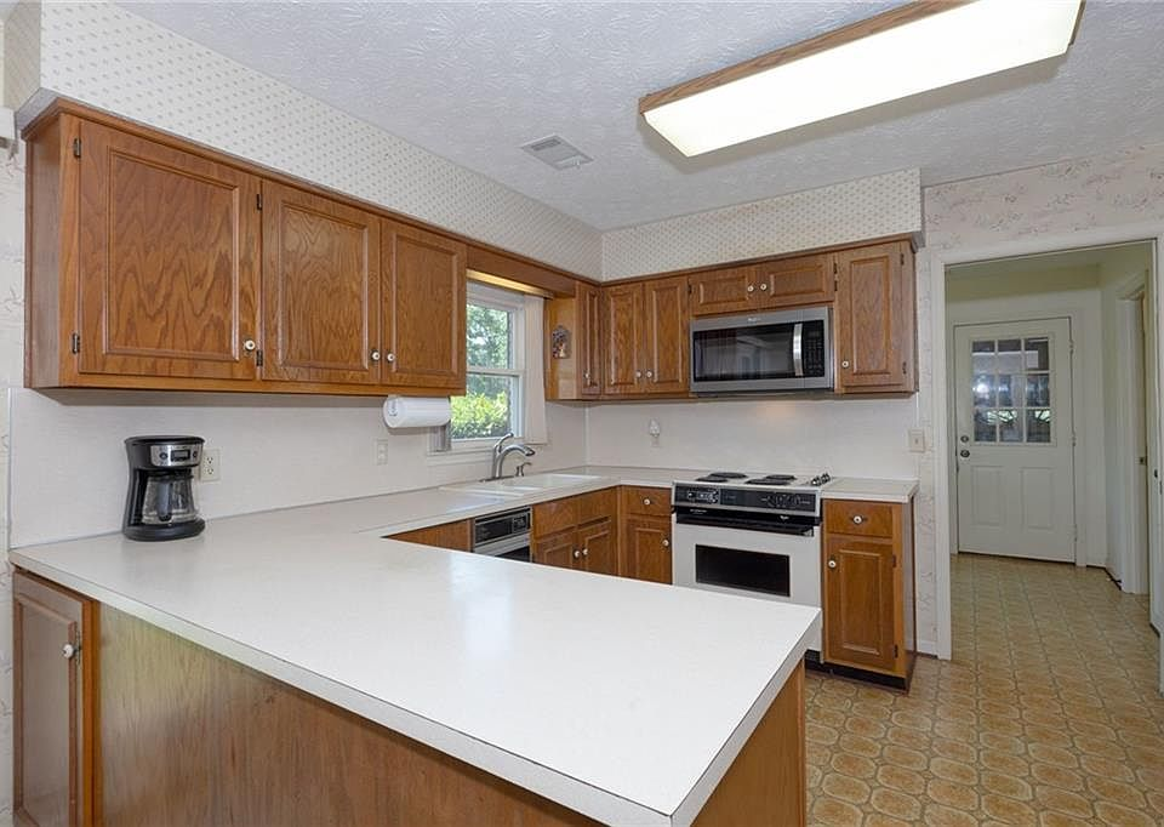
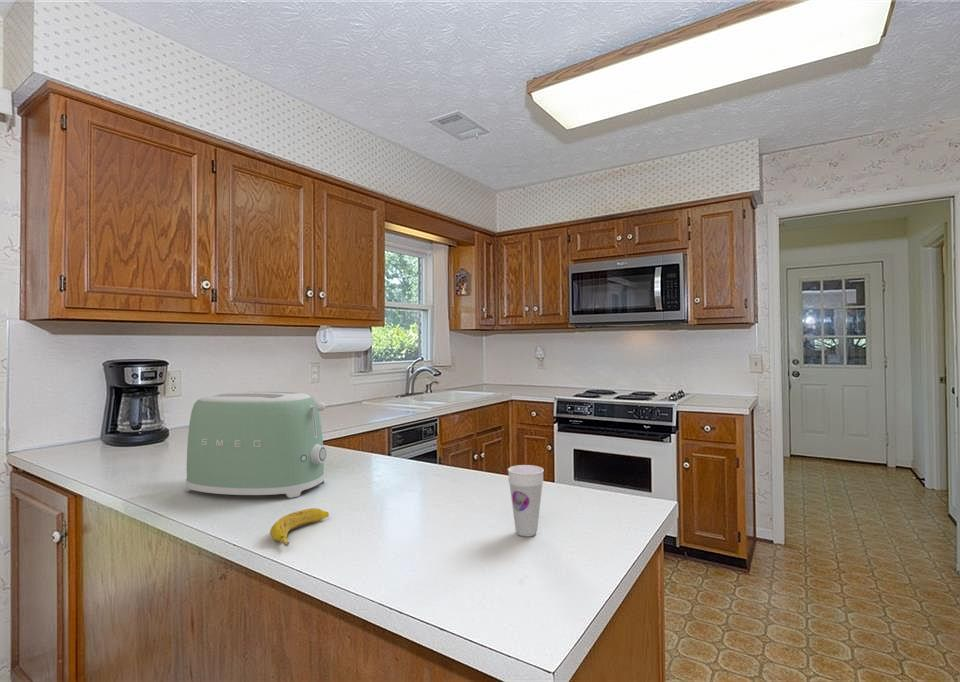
+ banana (300, 524)
+ toaster (256, 439)
+ cup (526, 501)
